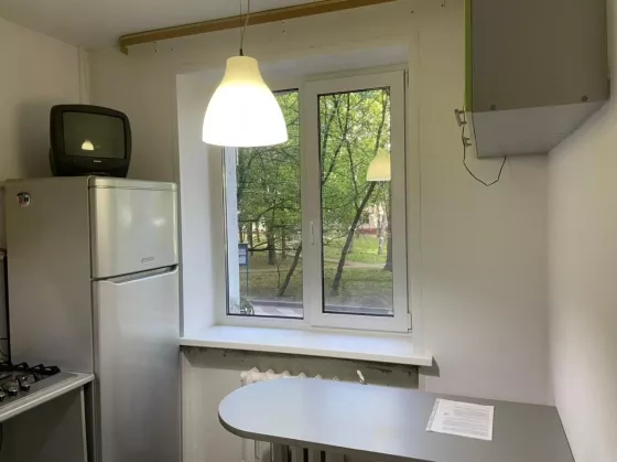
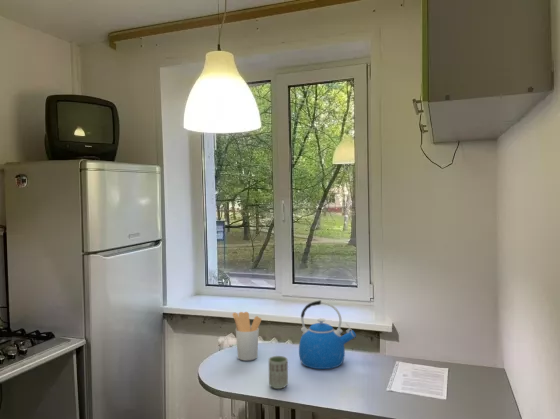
+ cup (278, 372)
+ utensil holder (245, 334)
+ kettle (327, 331)
